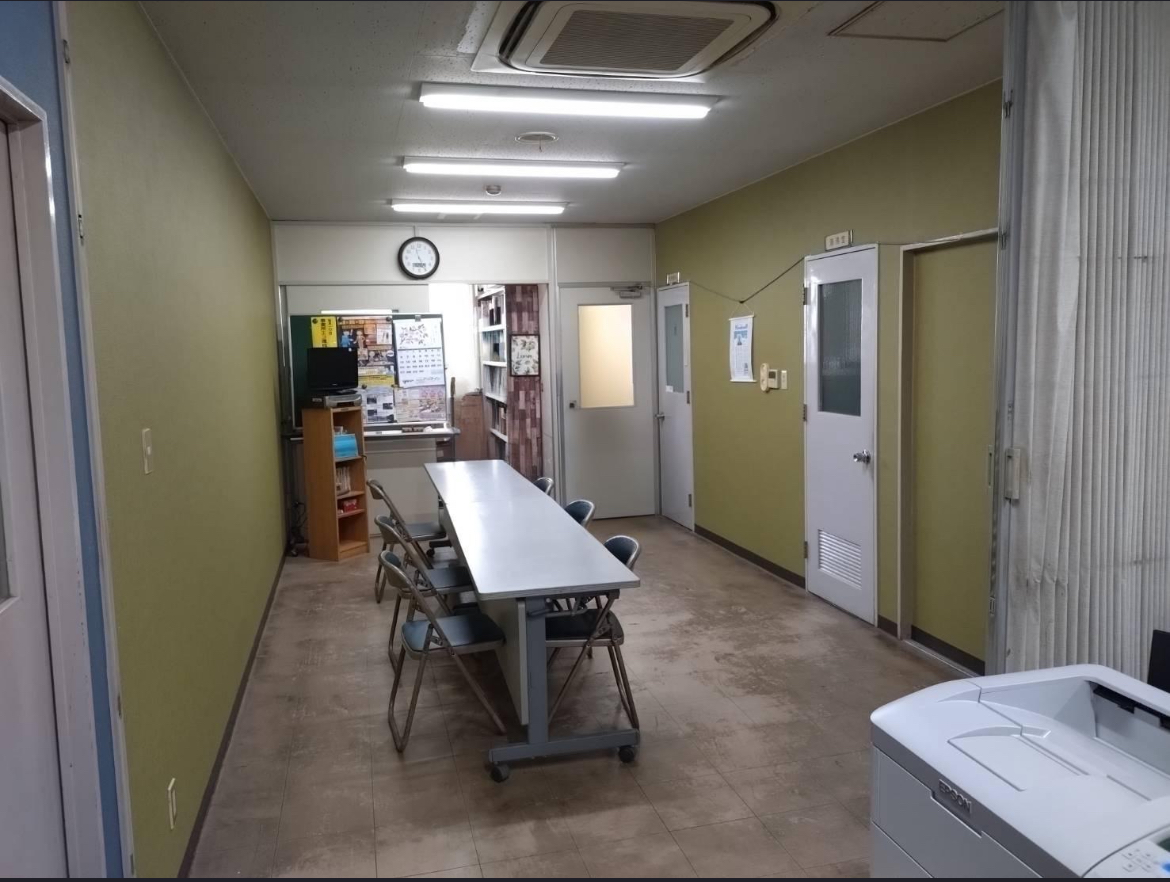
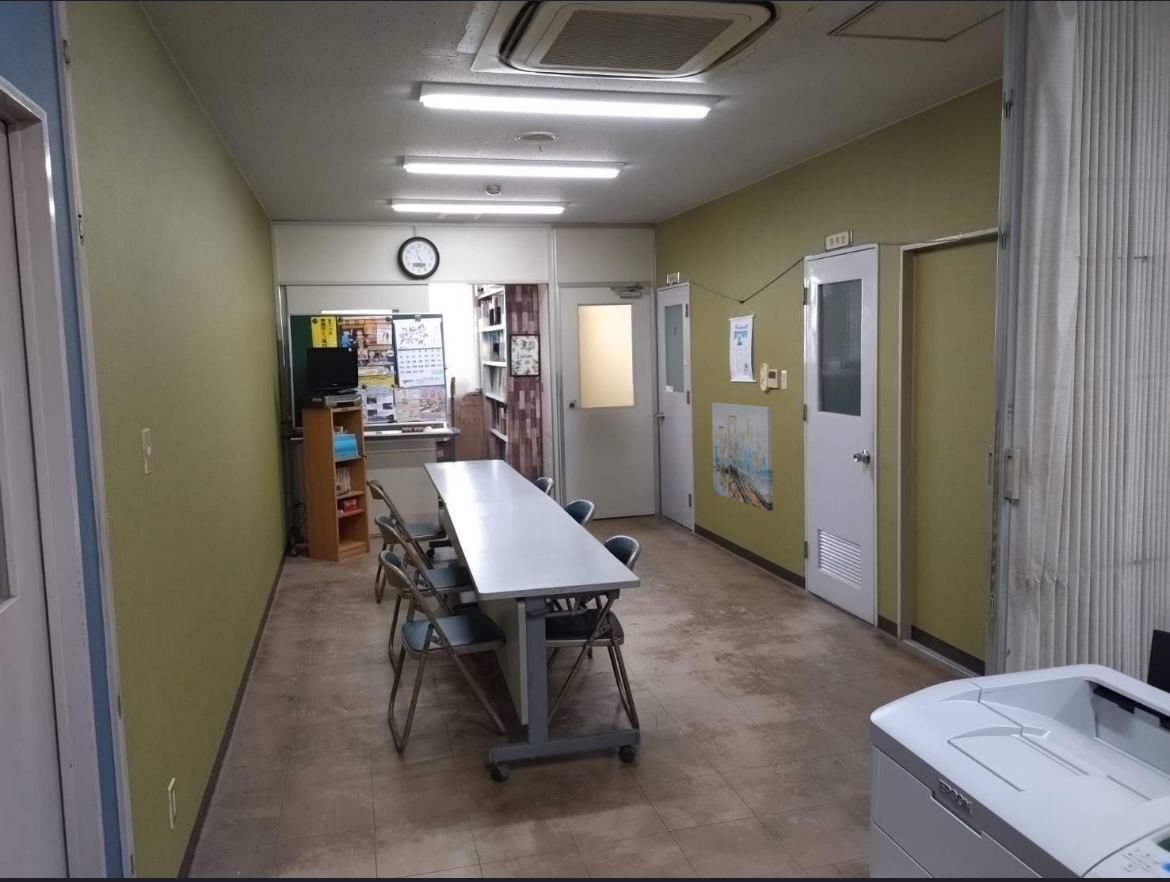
+ wall art (740, 453)
